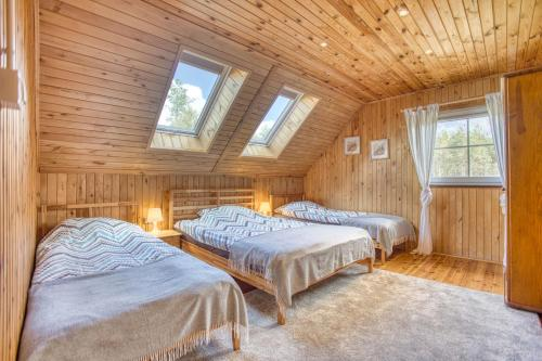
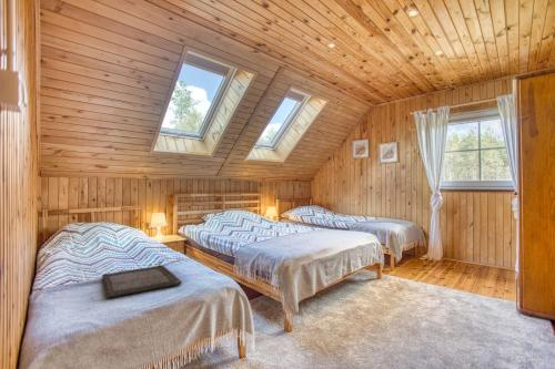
+ serving tray (140, 278)
